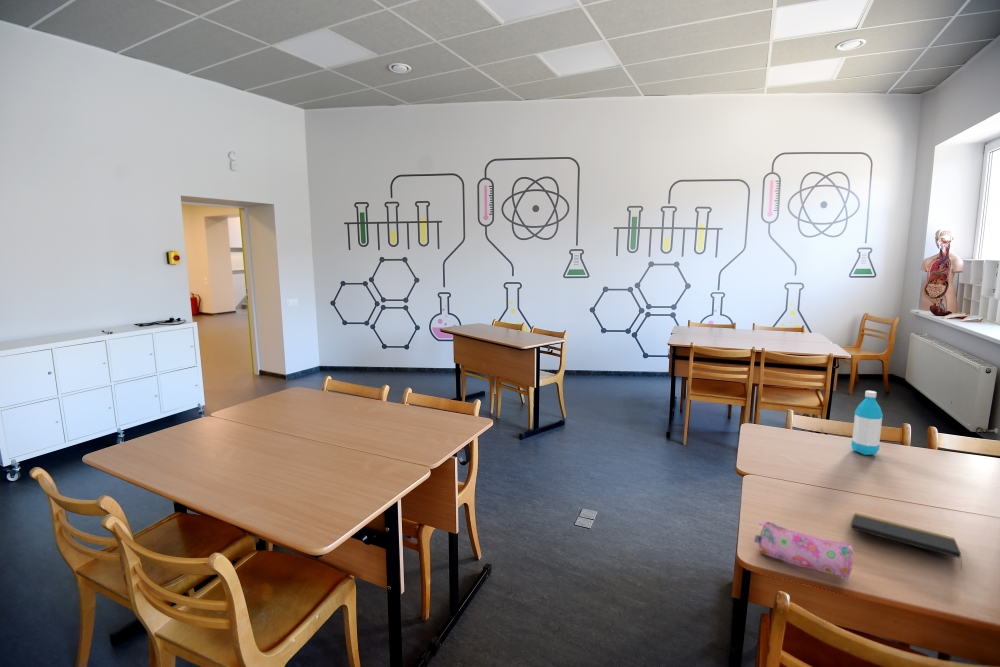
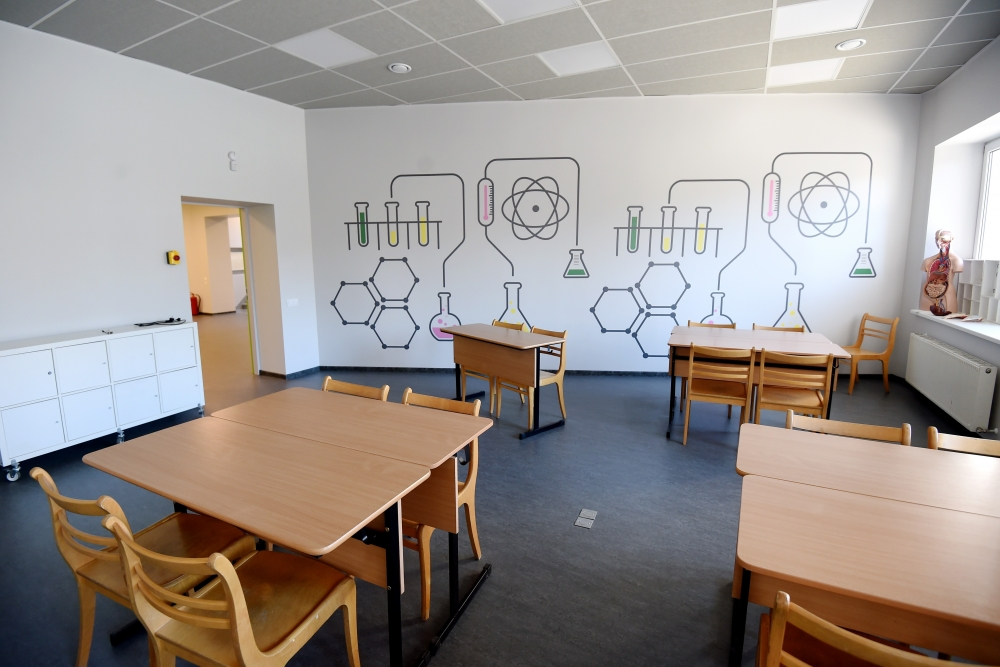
- water bottle (867, 422)
- pencil case (802, 548)
- notepad (902, 533)
